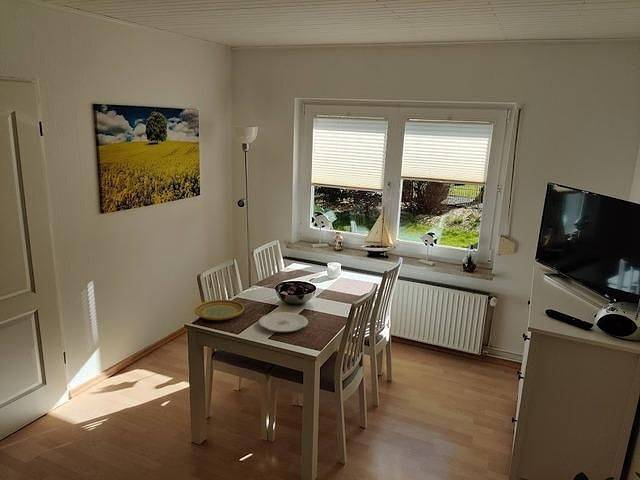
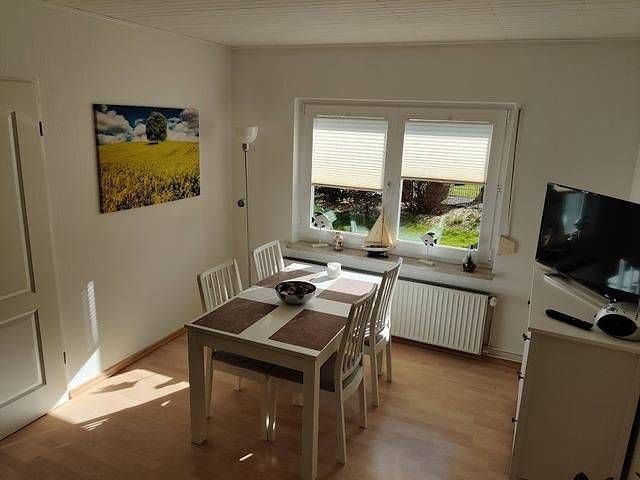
- plate (219, 310)
- plate (283, 322)
